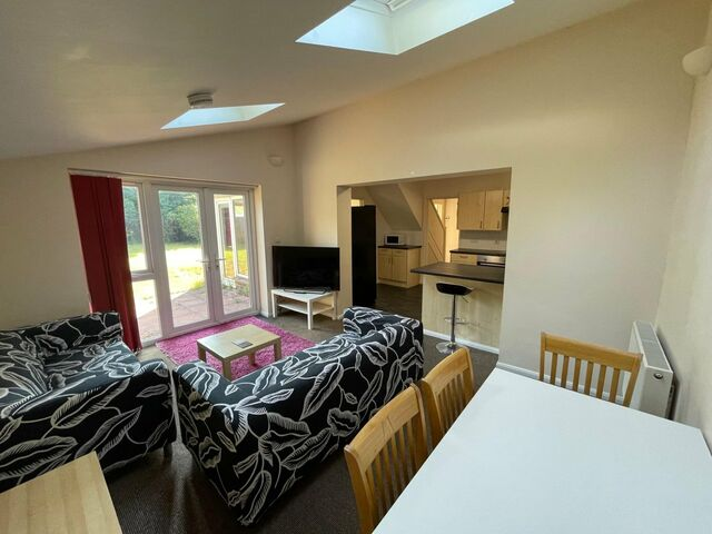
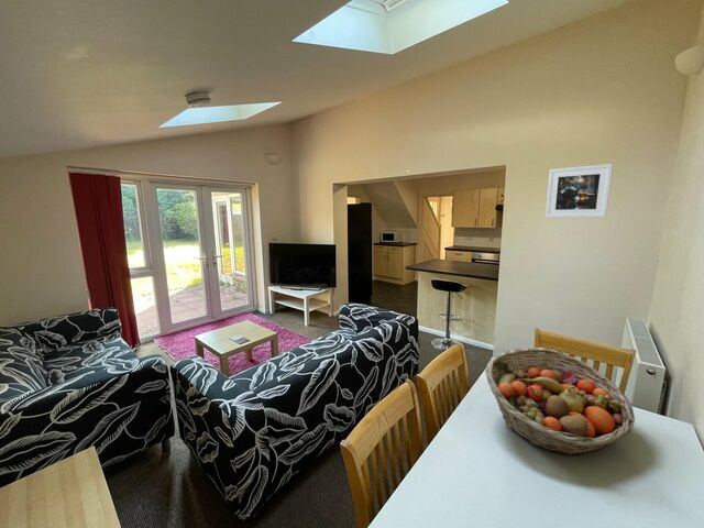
+ fruit basket (553, 396)
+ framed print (576, 193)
